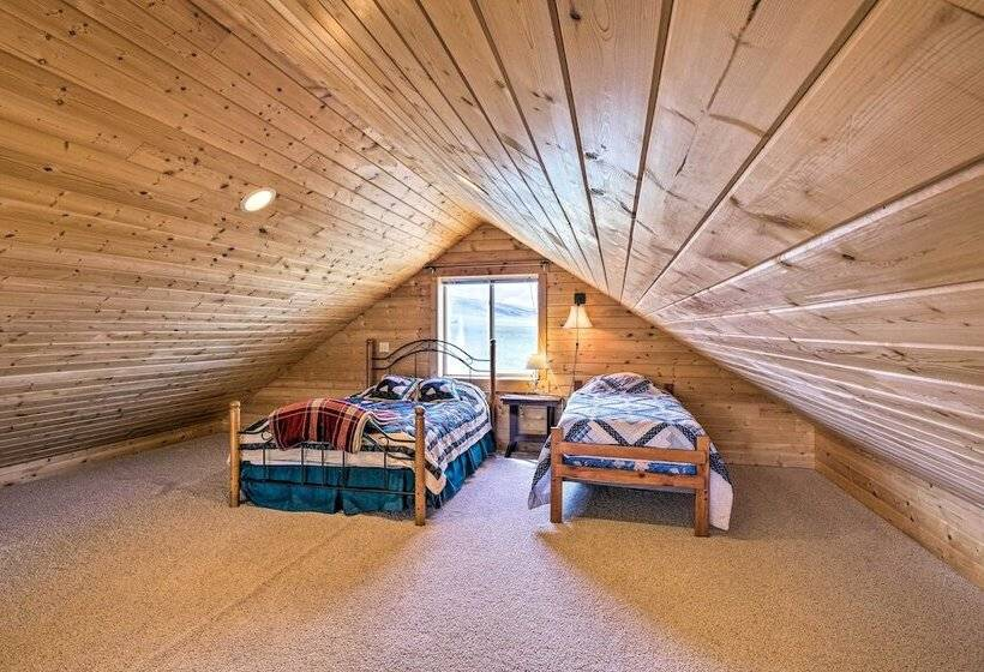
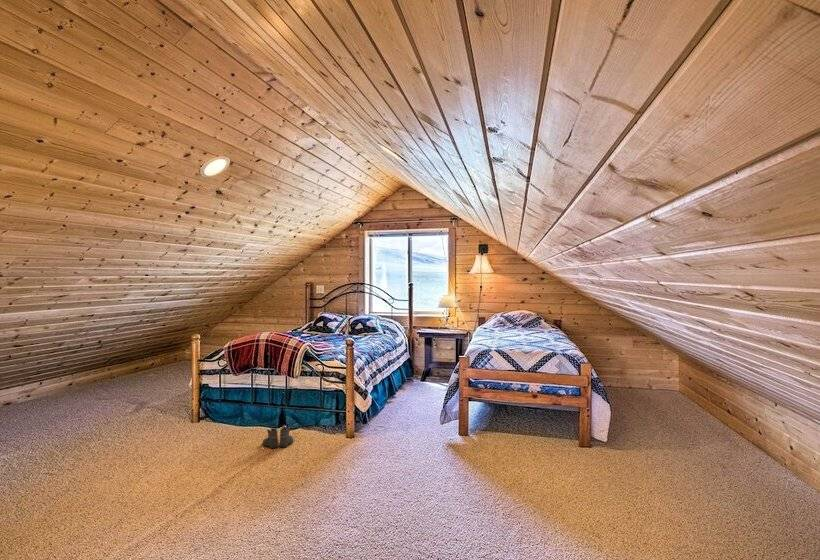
+ boots (280, 435)
